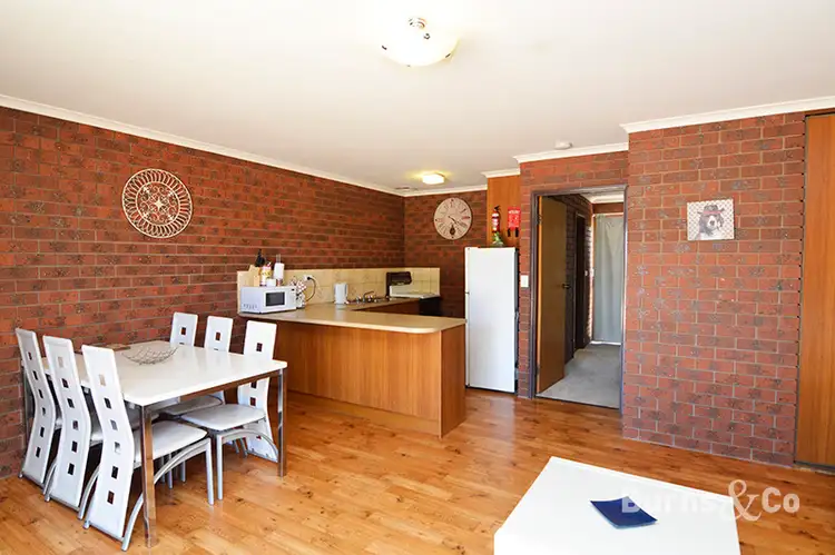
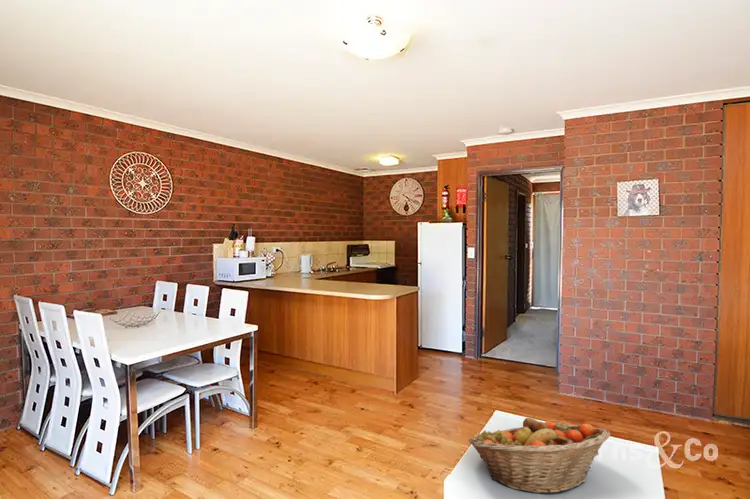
+ fruit basket (537, 447)
